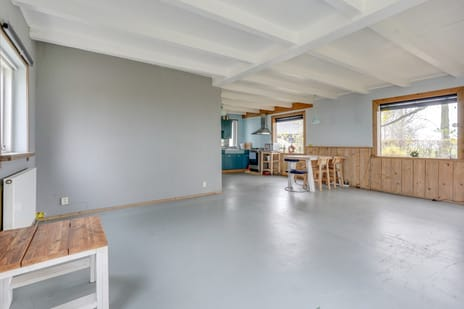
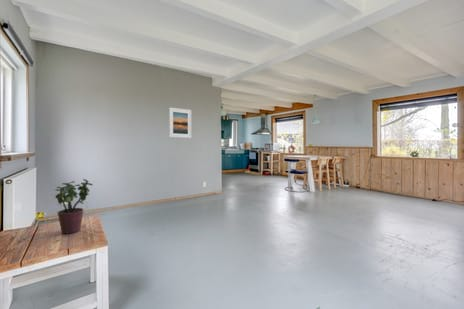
+ potted plant (71, 205)
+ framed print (180, 123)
